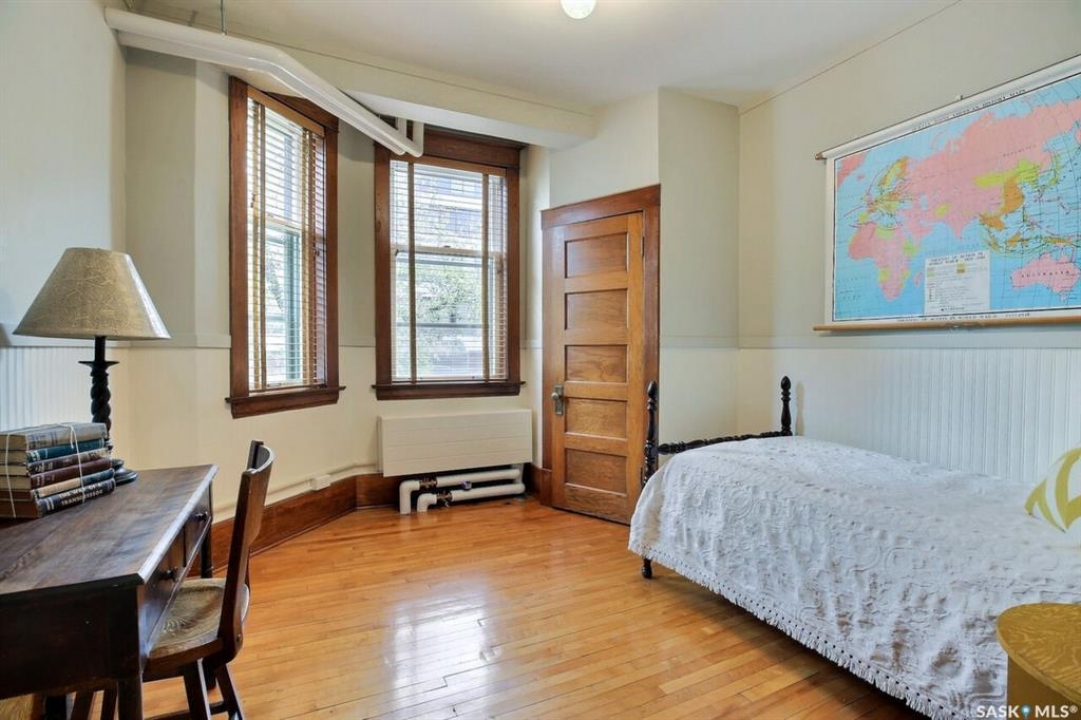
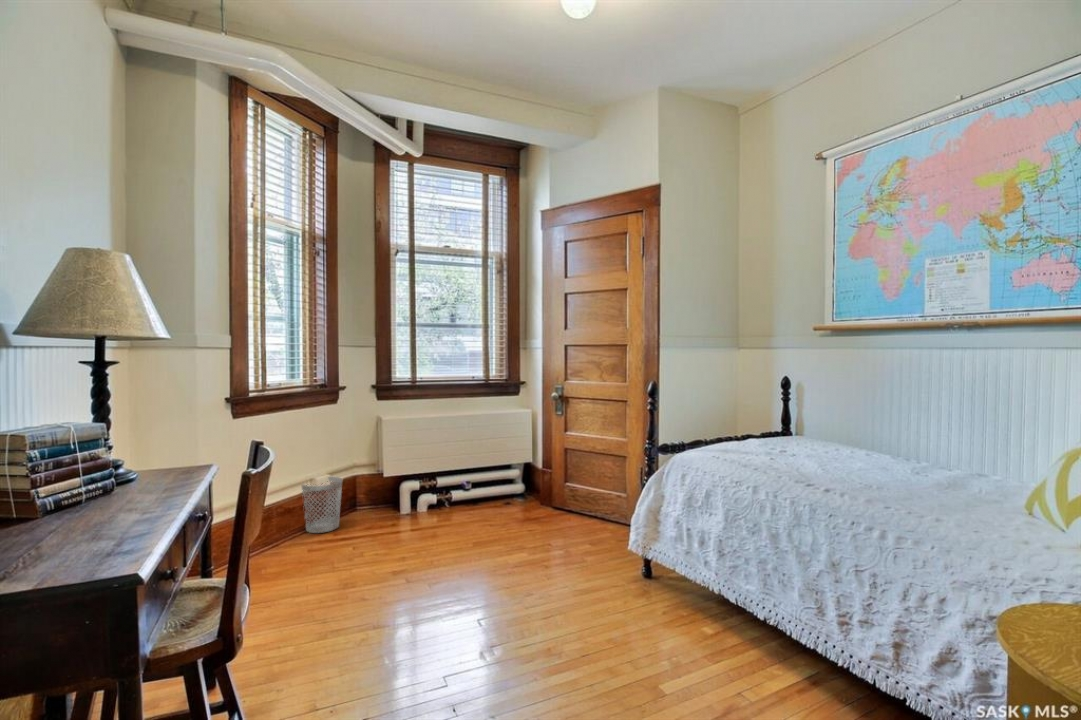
+ wastebasket (321, 505)
